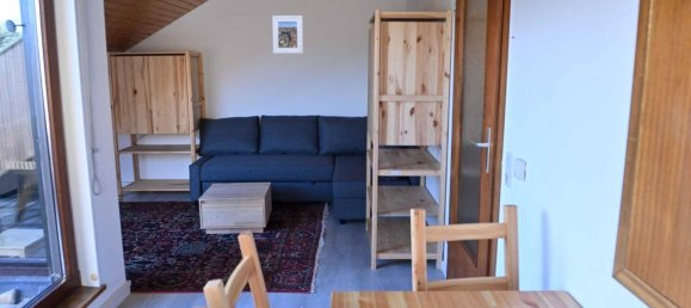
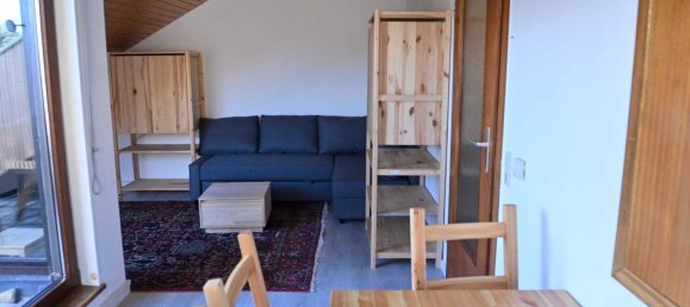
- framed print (288, 35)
